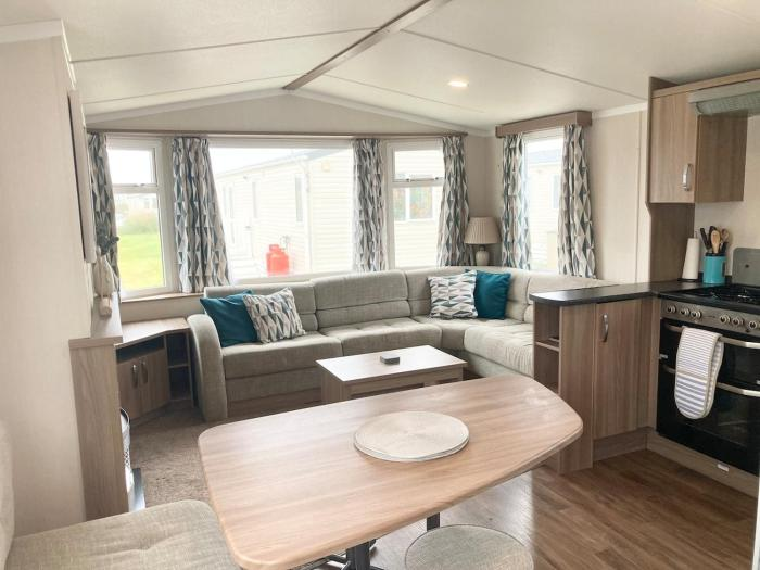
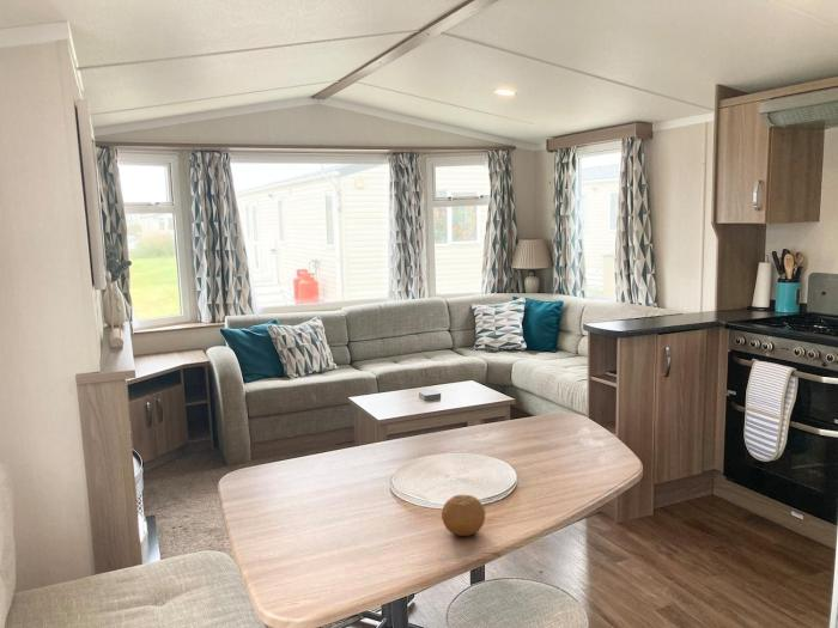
+ fruit (463, 514)
